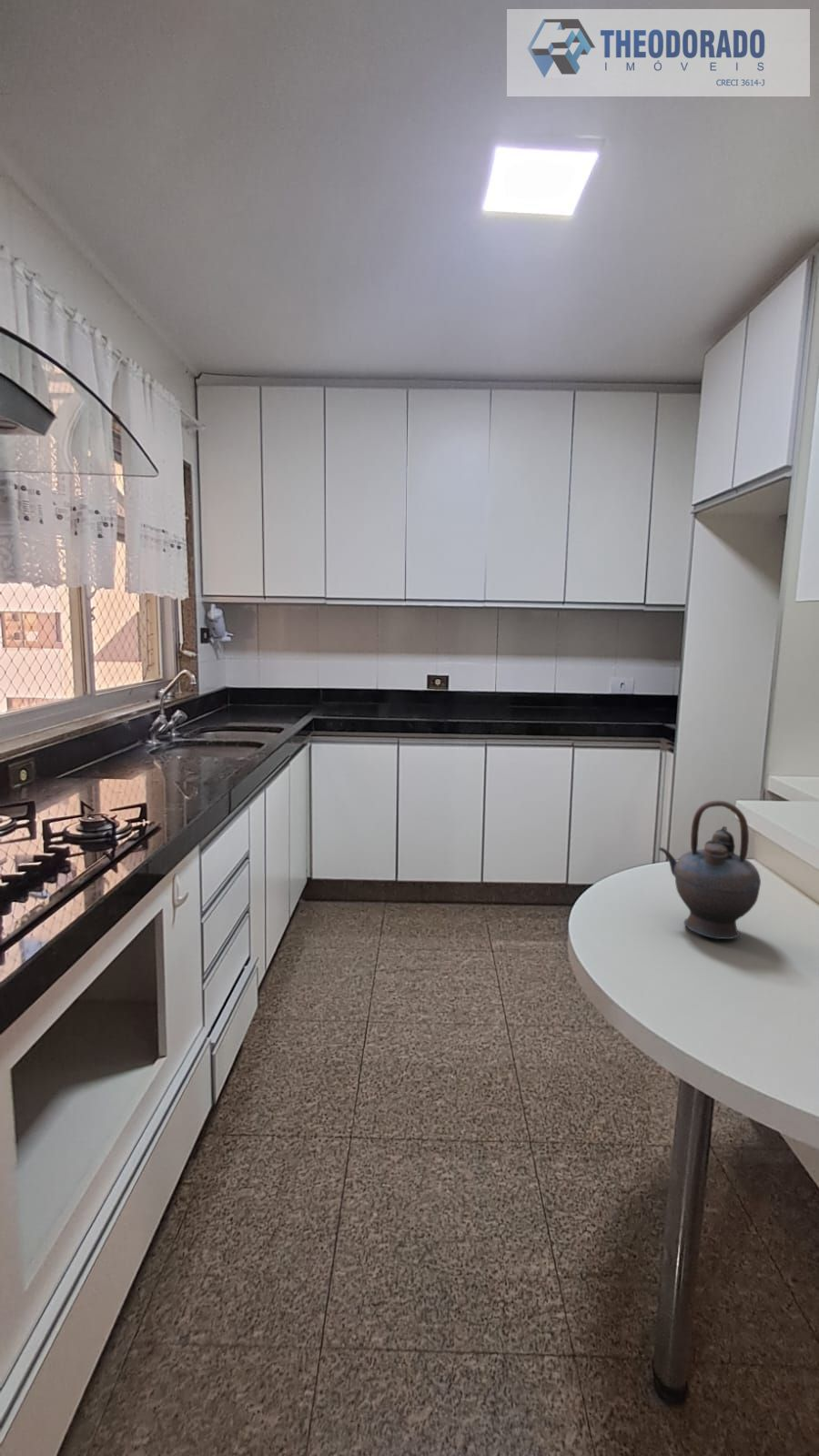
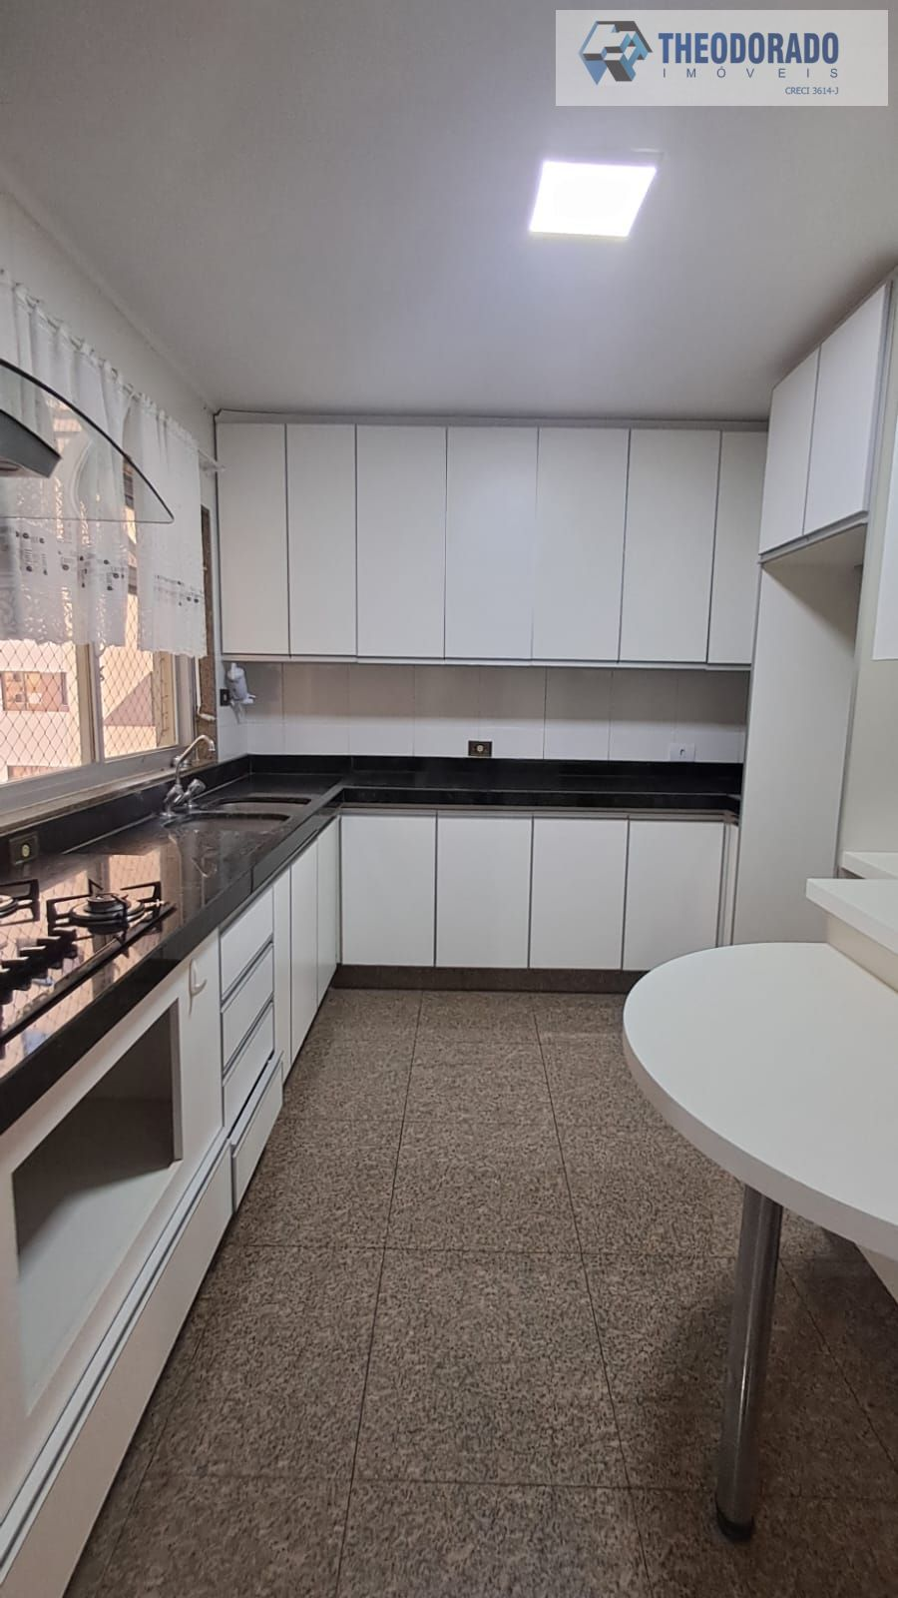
- teapot (707, 864)
